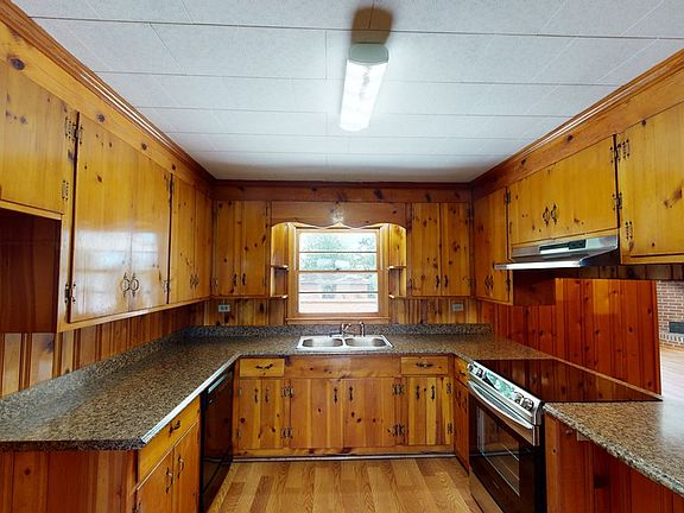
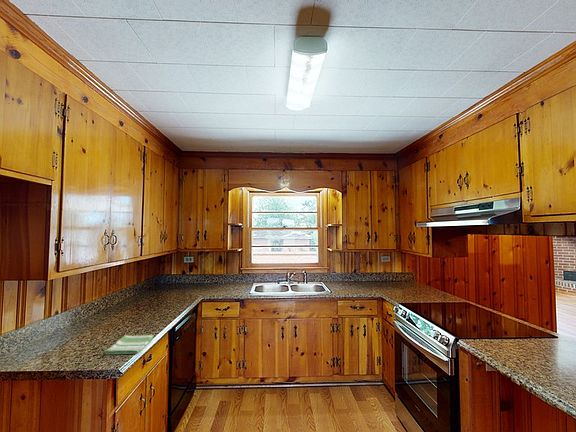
+ dish towel (130, 343)
